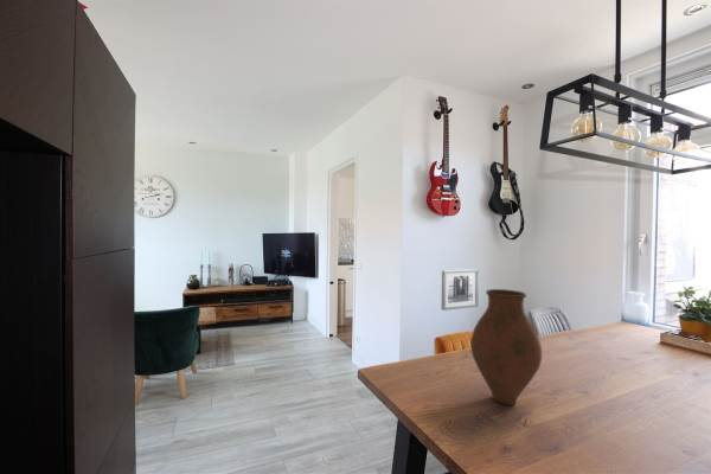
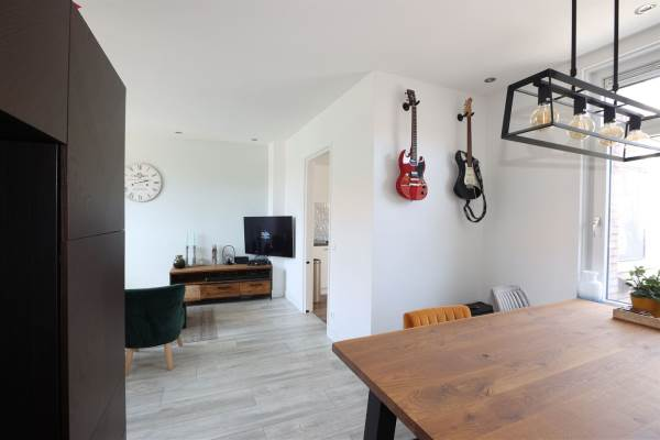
- vase (505, 346)
- wall art (460, 288)
